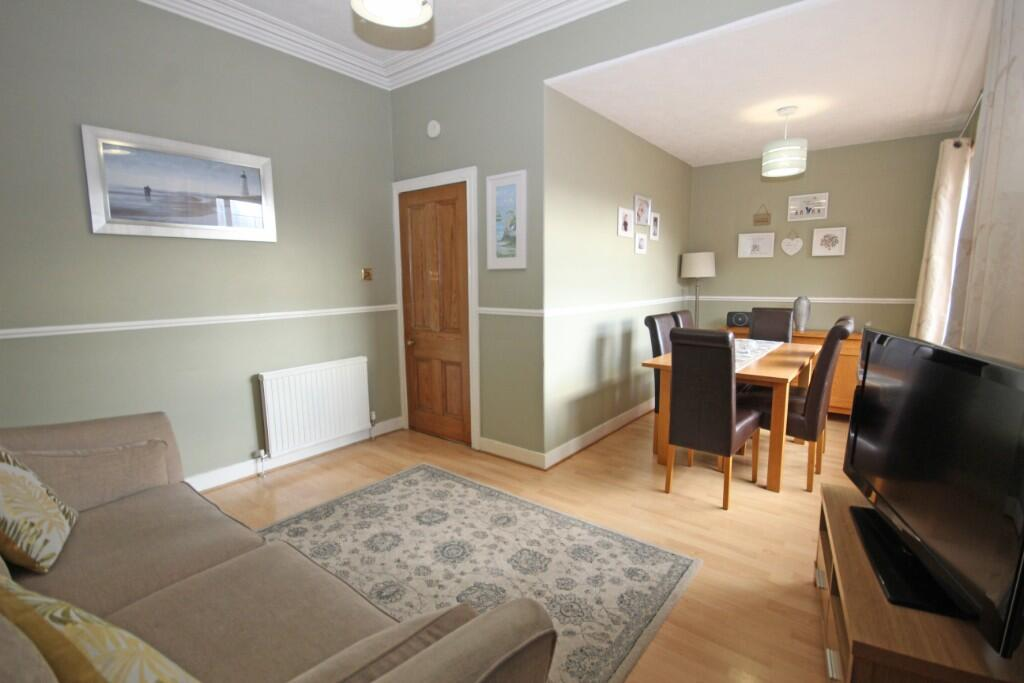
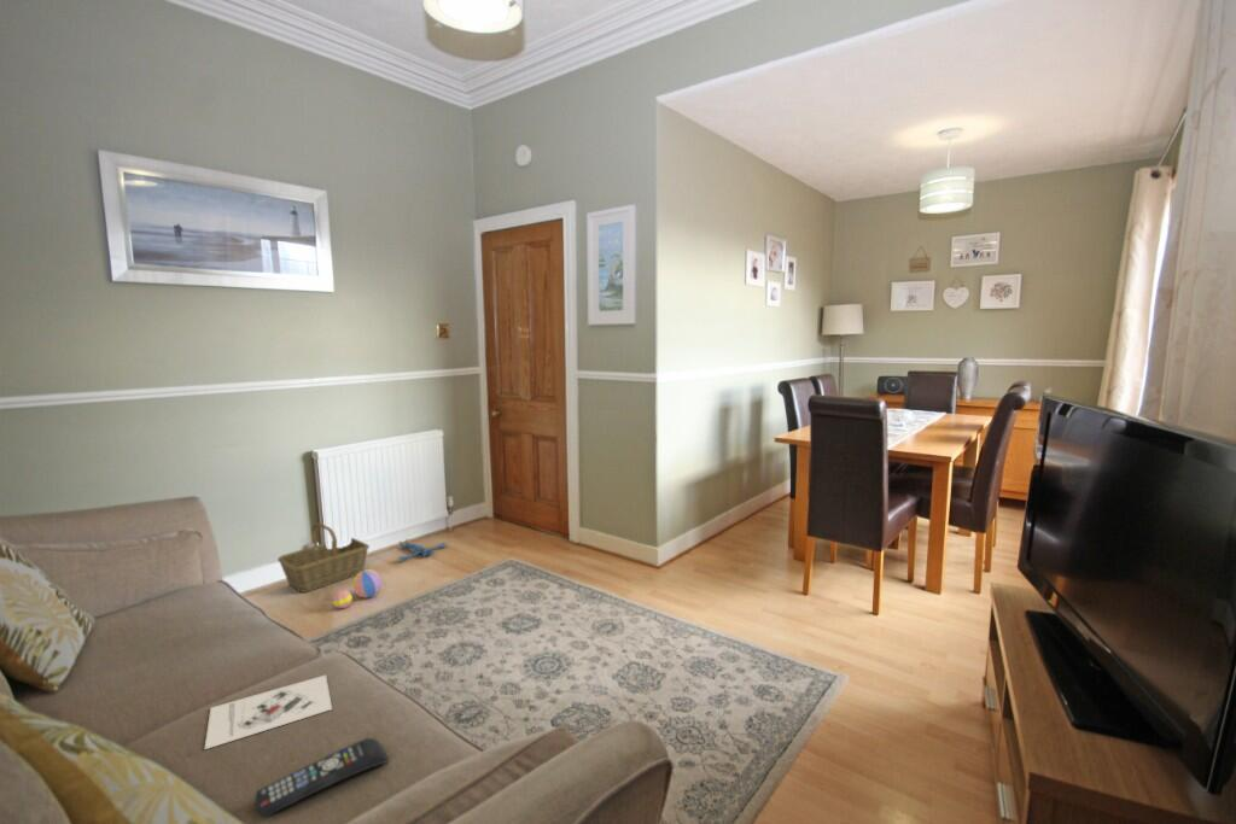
+ plush toy (415, 548)
+ basket (325, 551)
+ ball (356, 588)
+ architectural model (270, 703)
+ remote control (325, 773)
